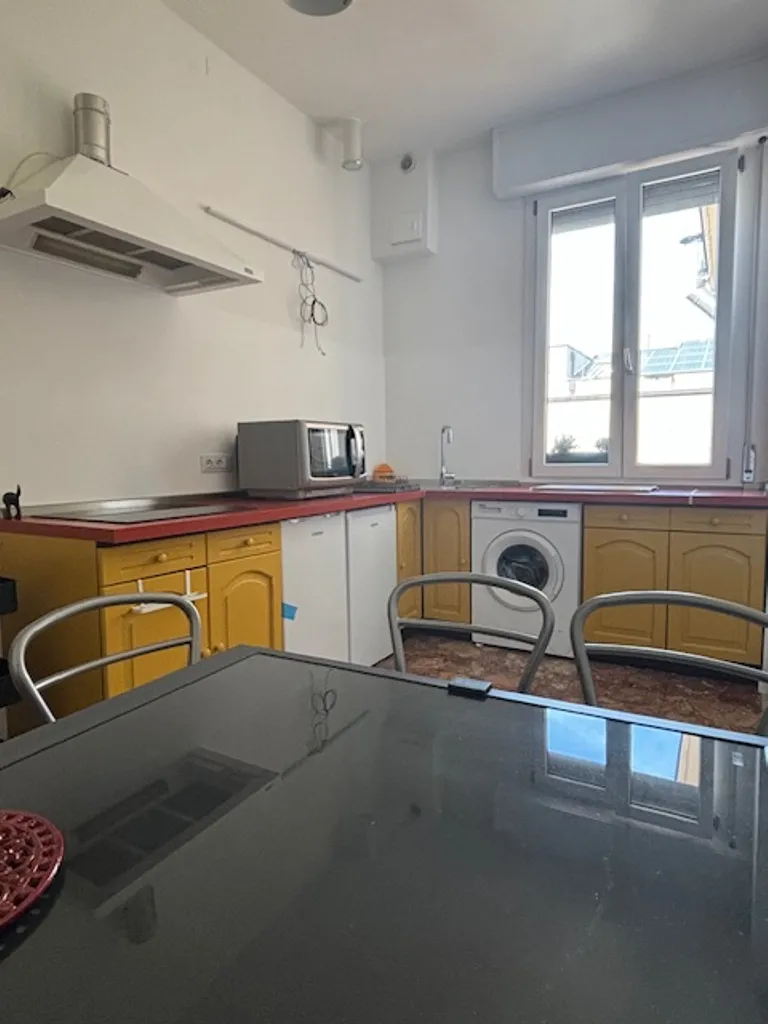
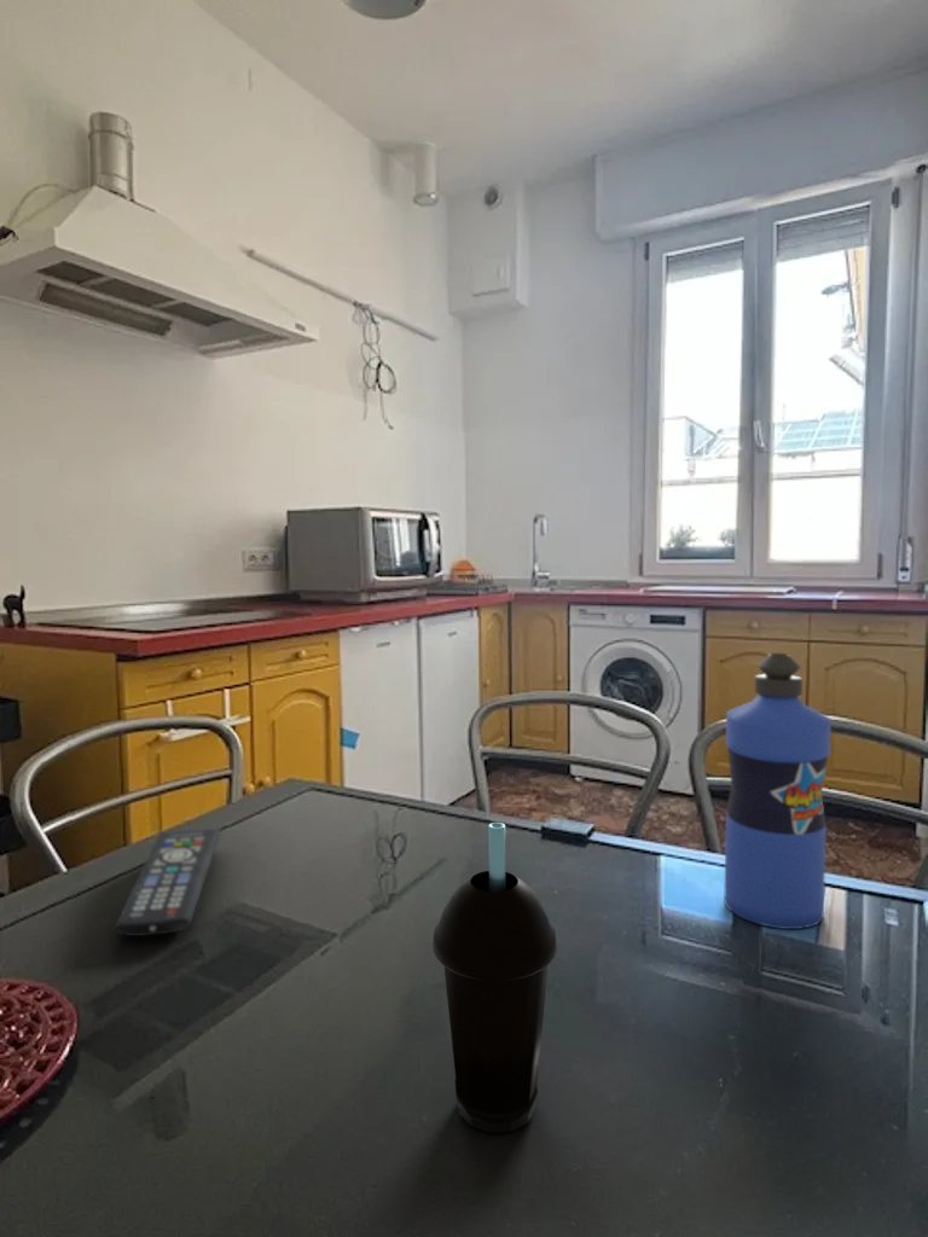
+ water bottle (776, 782)
+ cup (494, 968)
+ remote control (175, 872)
